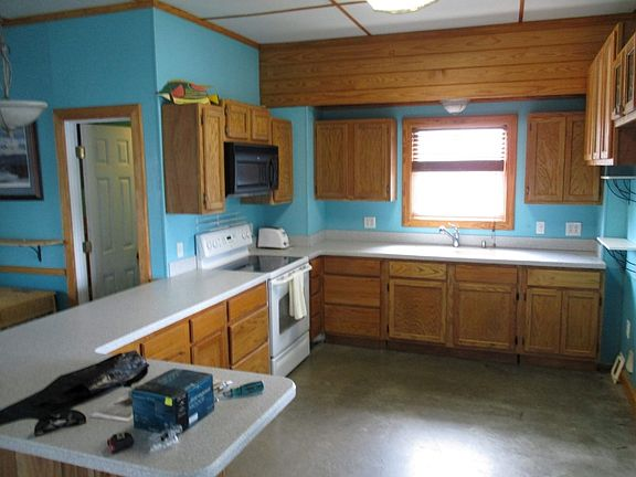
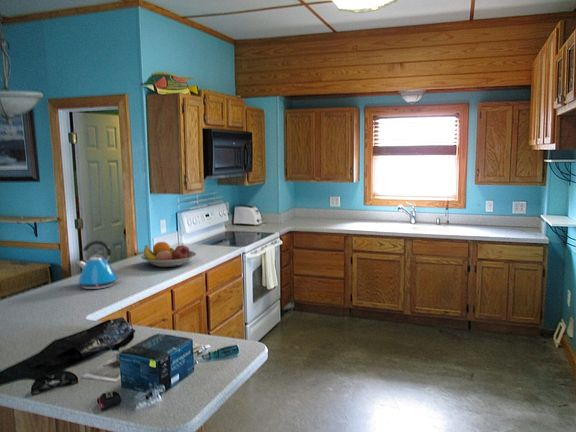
+ fruit bowl (168, 253)
+ kettle (98, 262)
